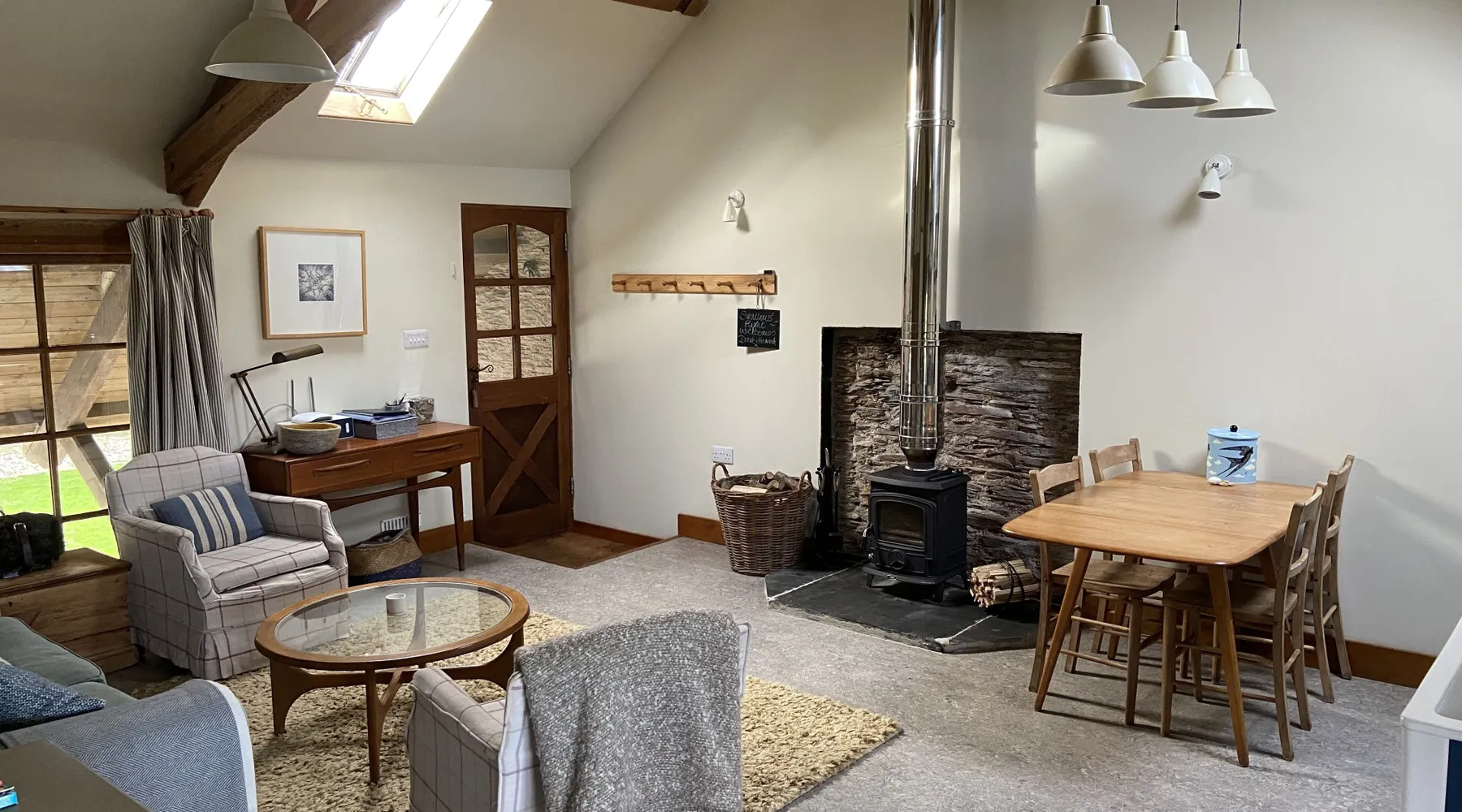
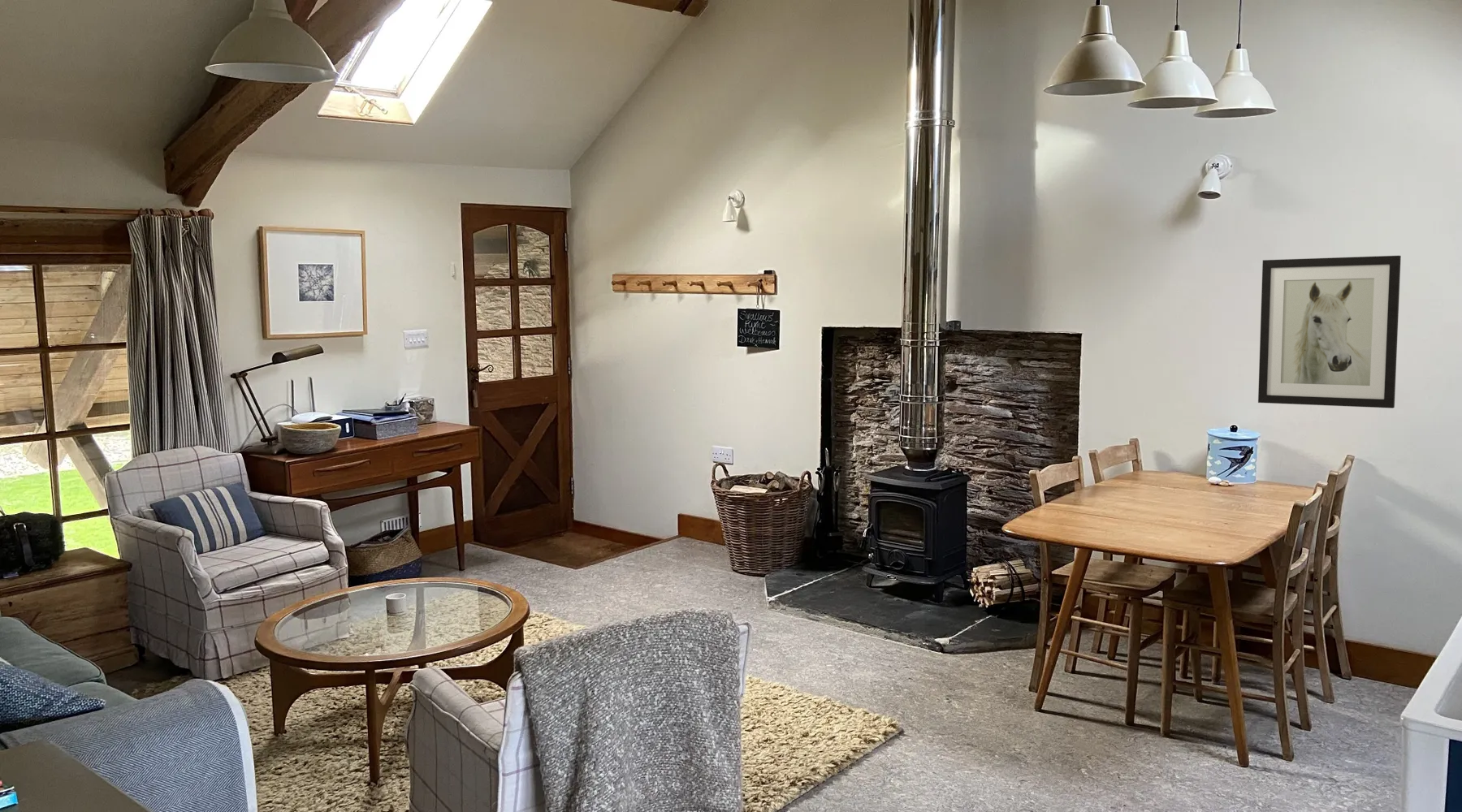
+ wall art (1326, 331)
